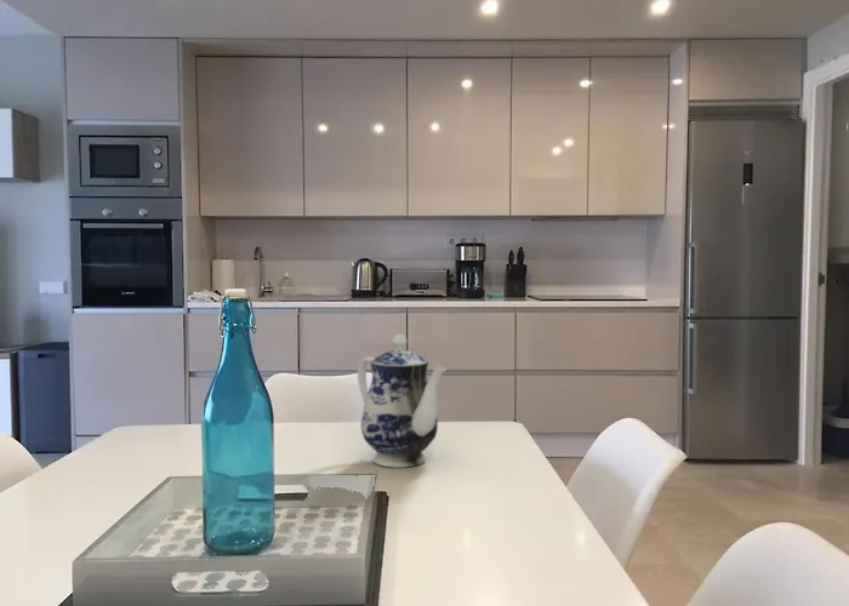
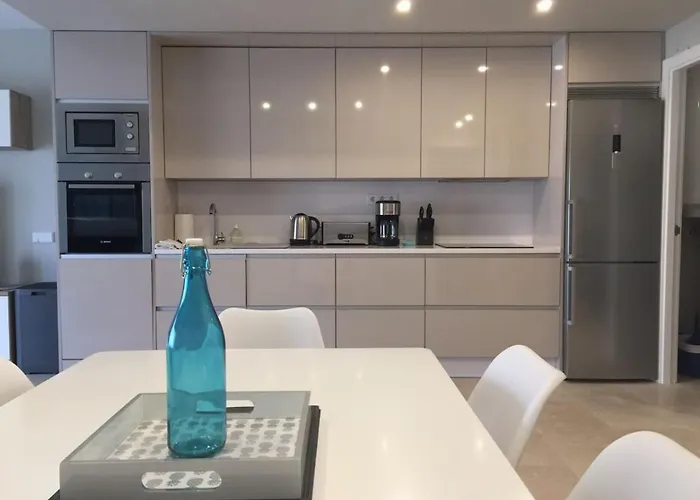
- teapot (399, 398)
